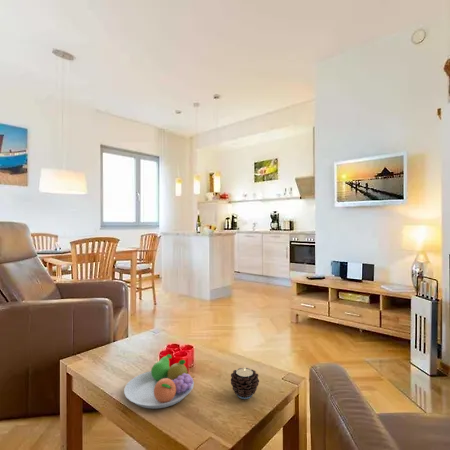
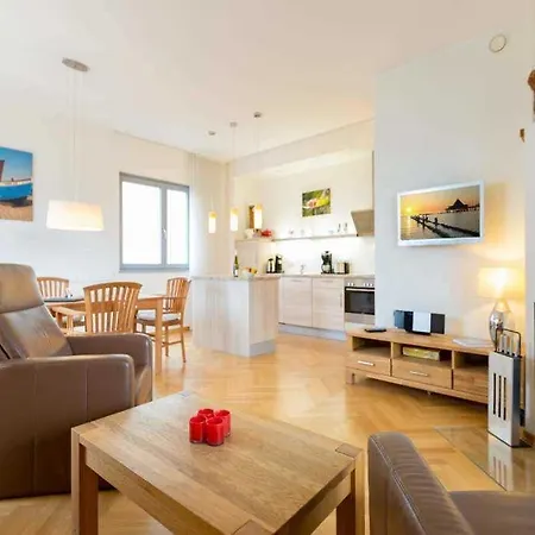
- candle (244, 381)
- fruit bowl (161, 377)
